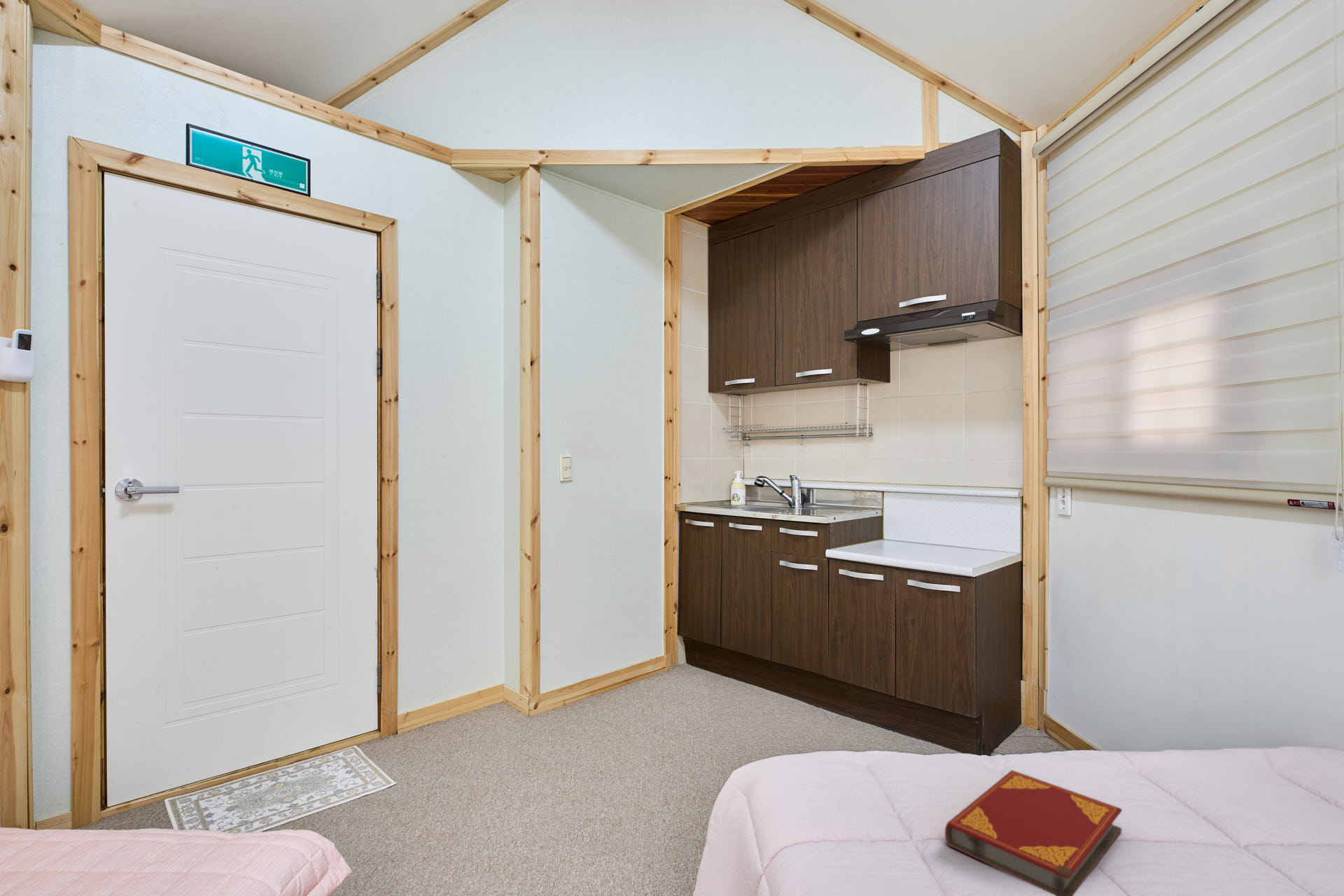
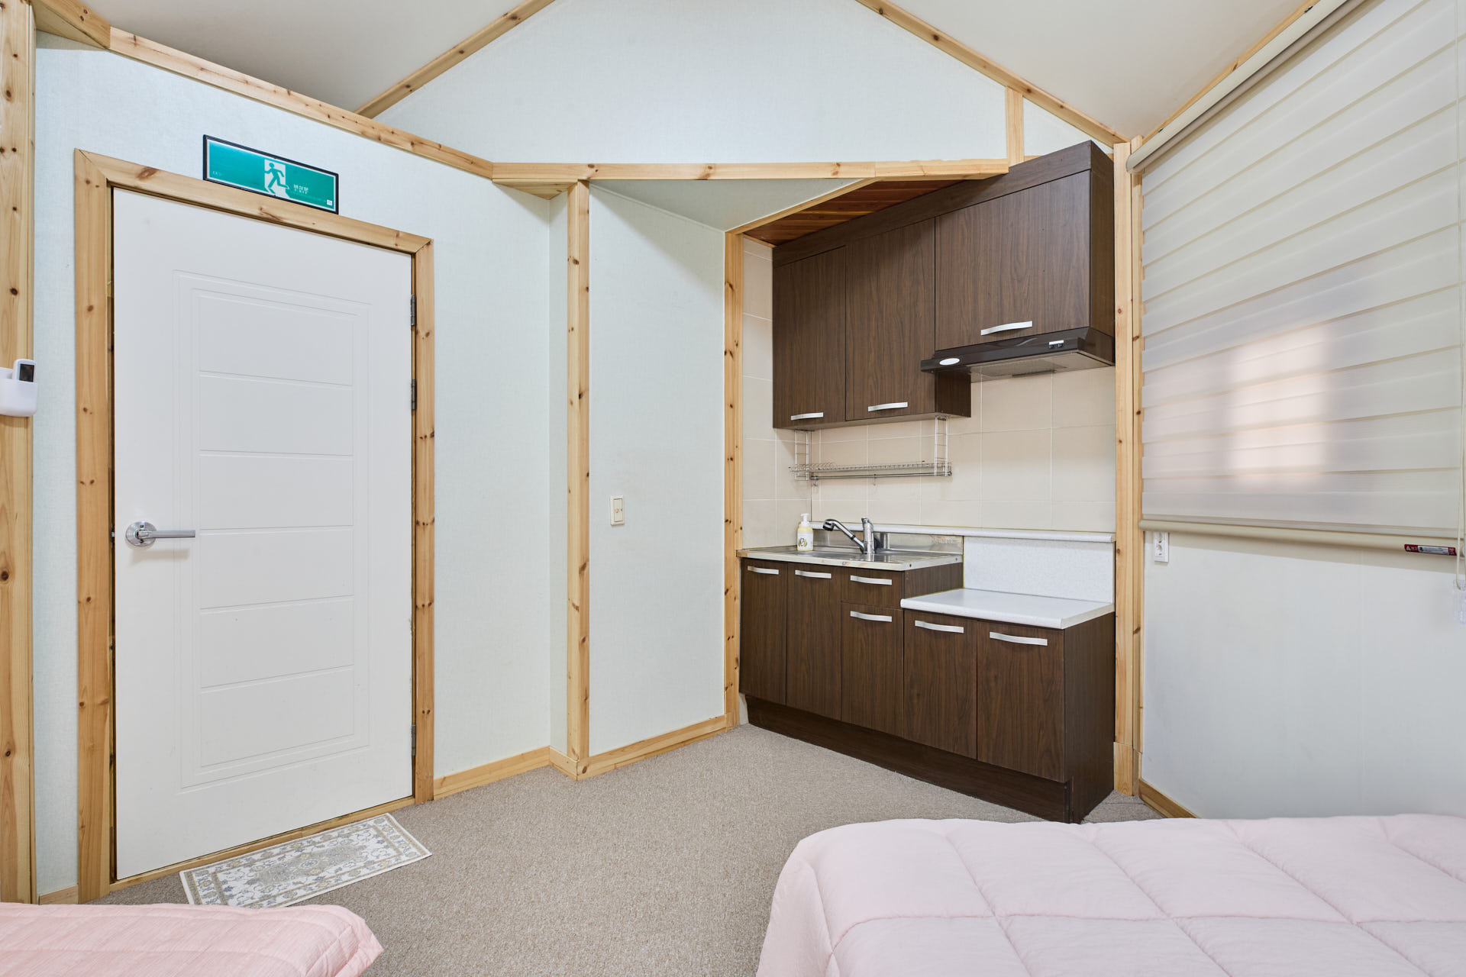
- hardback book (1035, 826)
